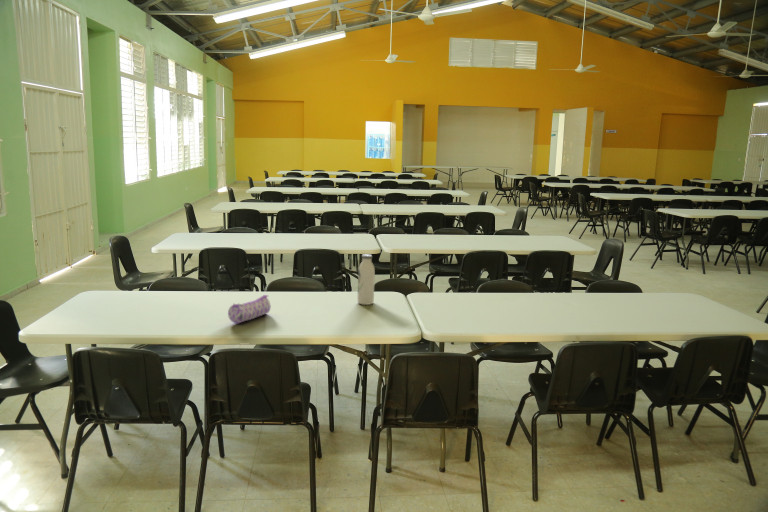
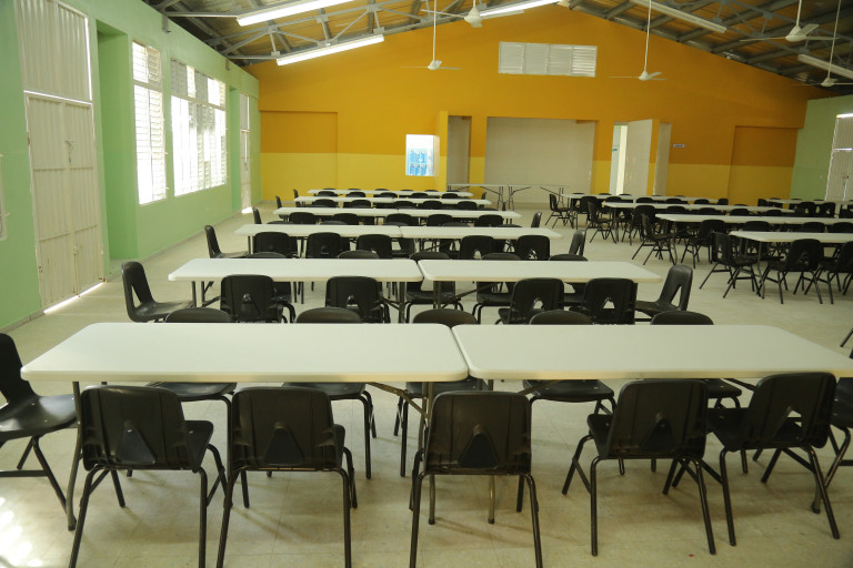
- water bottle (366, 278)
- pencil case (249, 308)
